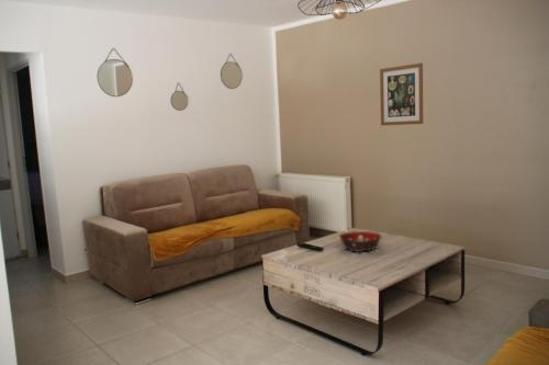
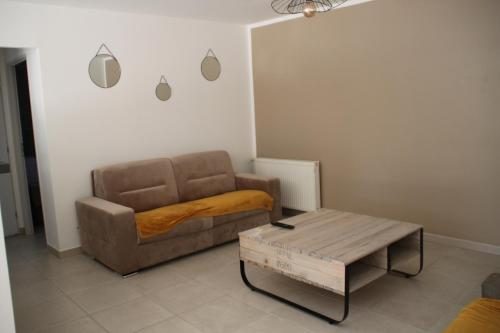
- wall art (401, 95)
- decorative bowl (360, 241)
